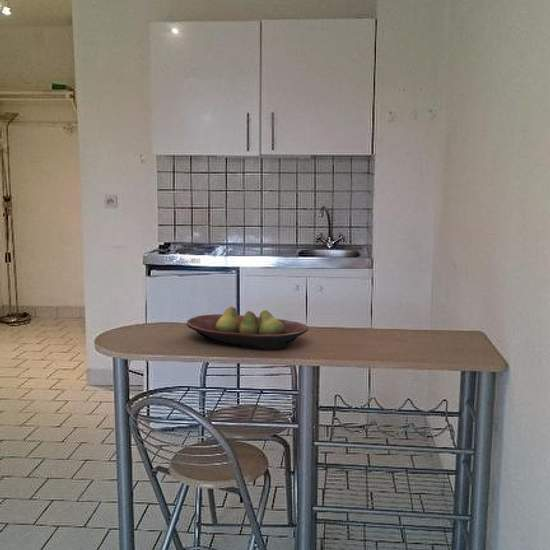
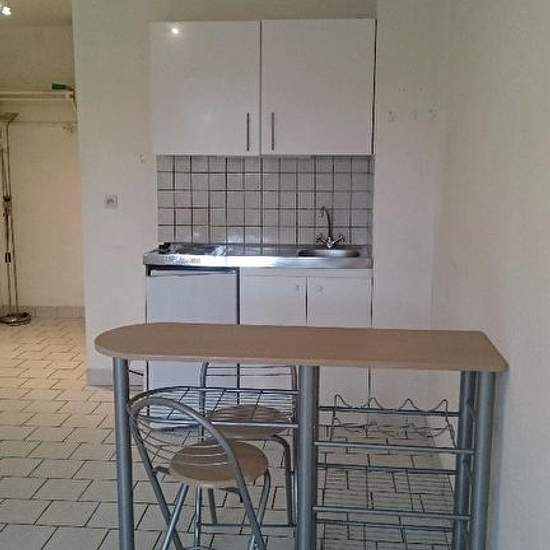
- fruit bowl (246, 326)
